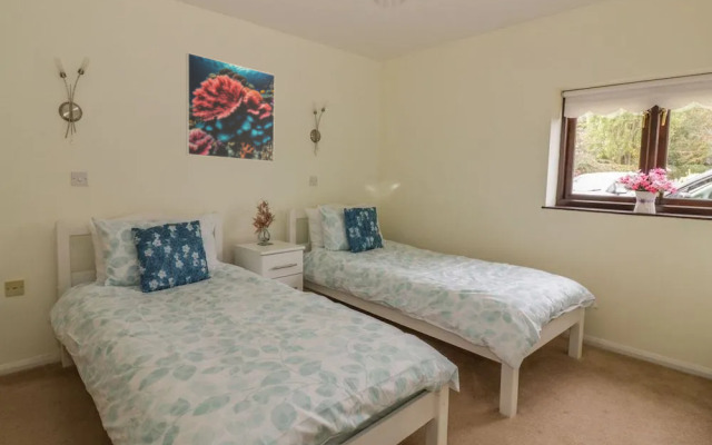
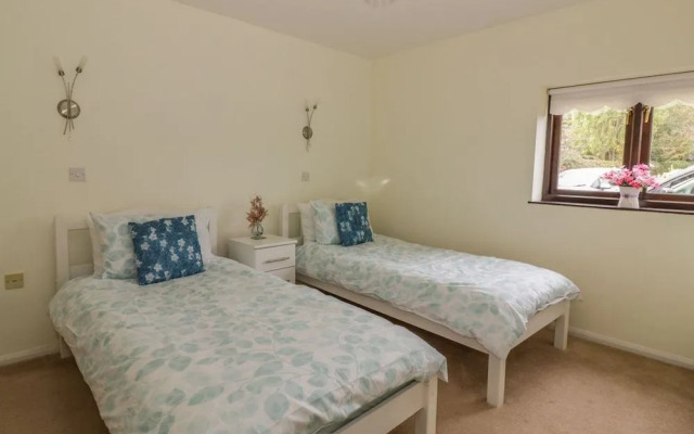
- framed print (233, 111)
